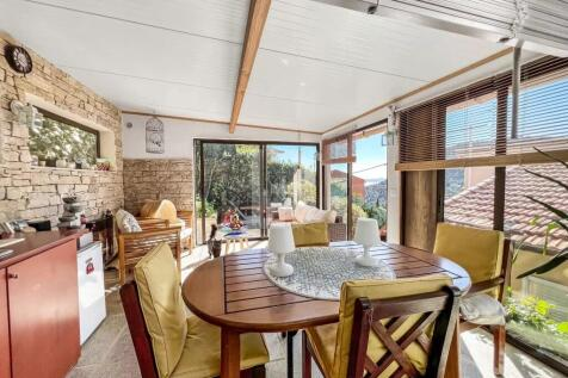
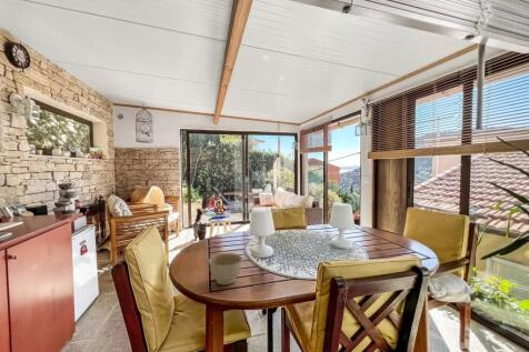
+ planter bowl (226, 269)
